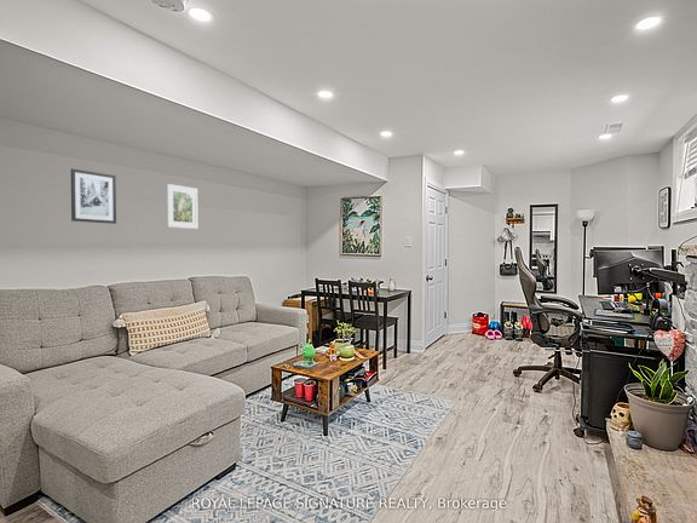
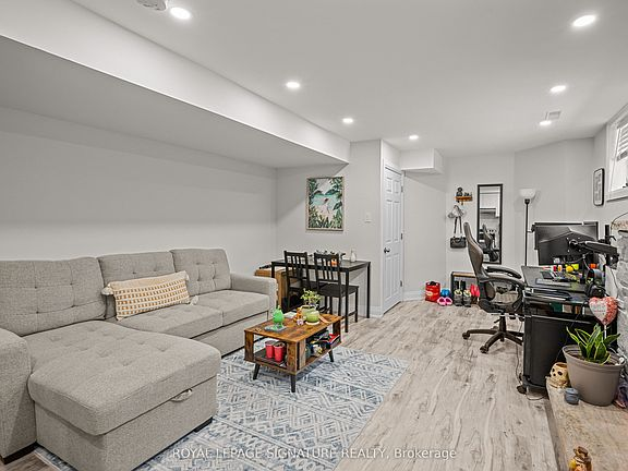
- wall art (94, 197)
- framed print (182, 207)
